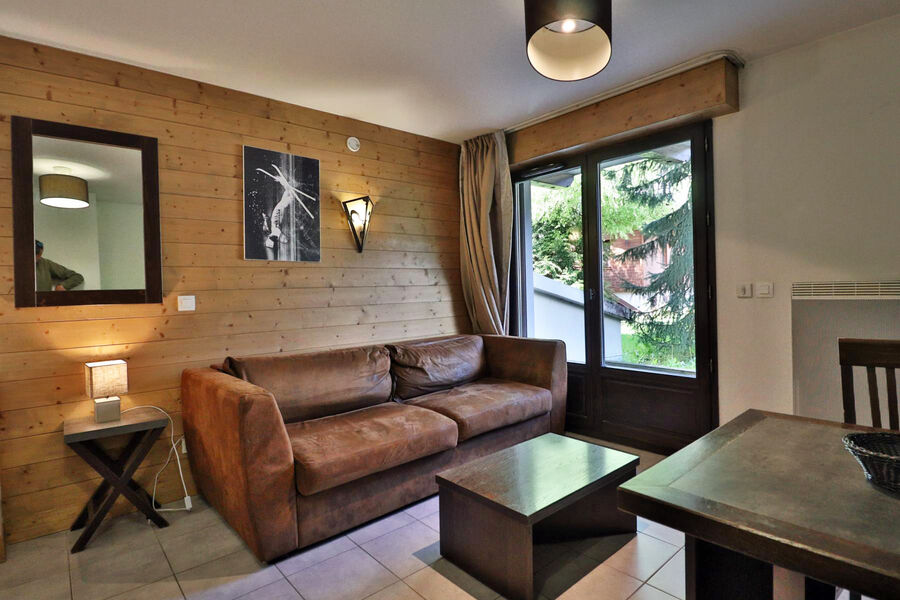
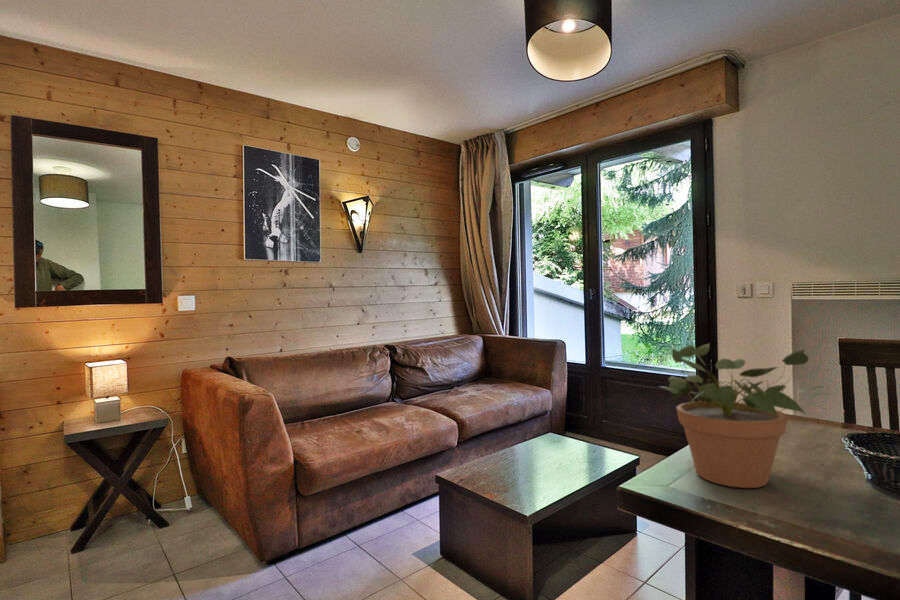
+ potted plant (741, 411)
